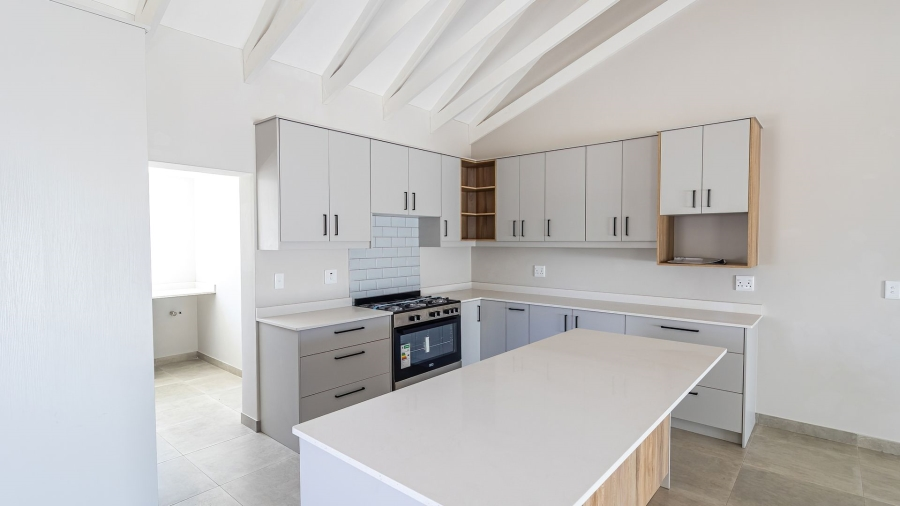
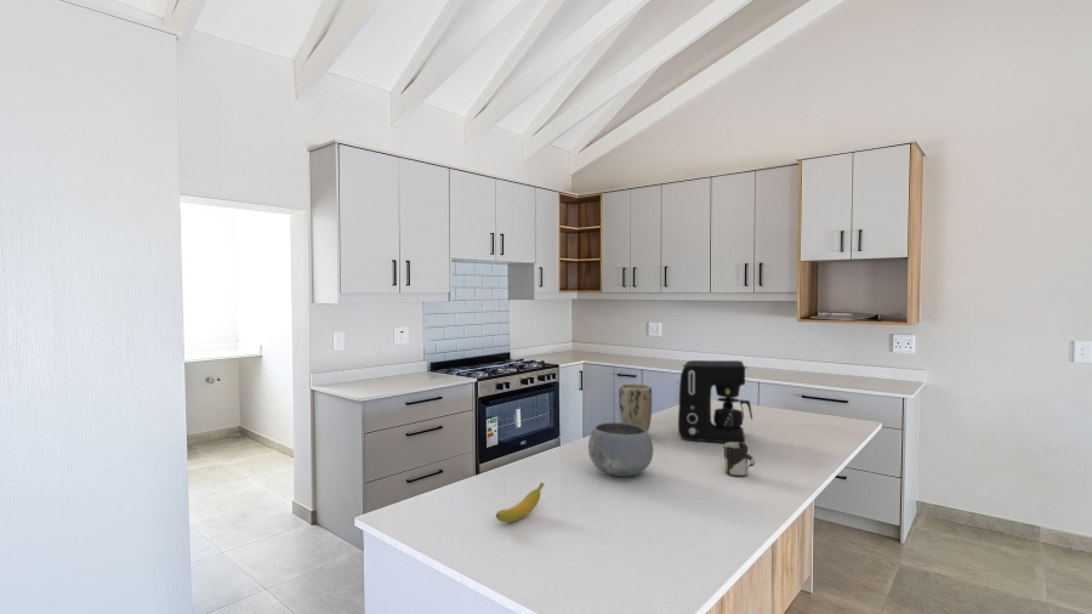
+ cup (739, 460)
+ coffee maker (717, 399)
+ bowl (620, 450)
+ plant pot (635, 410)
+ banana (521, 504)
